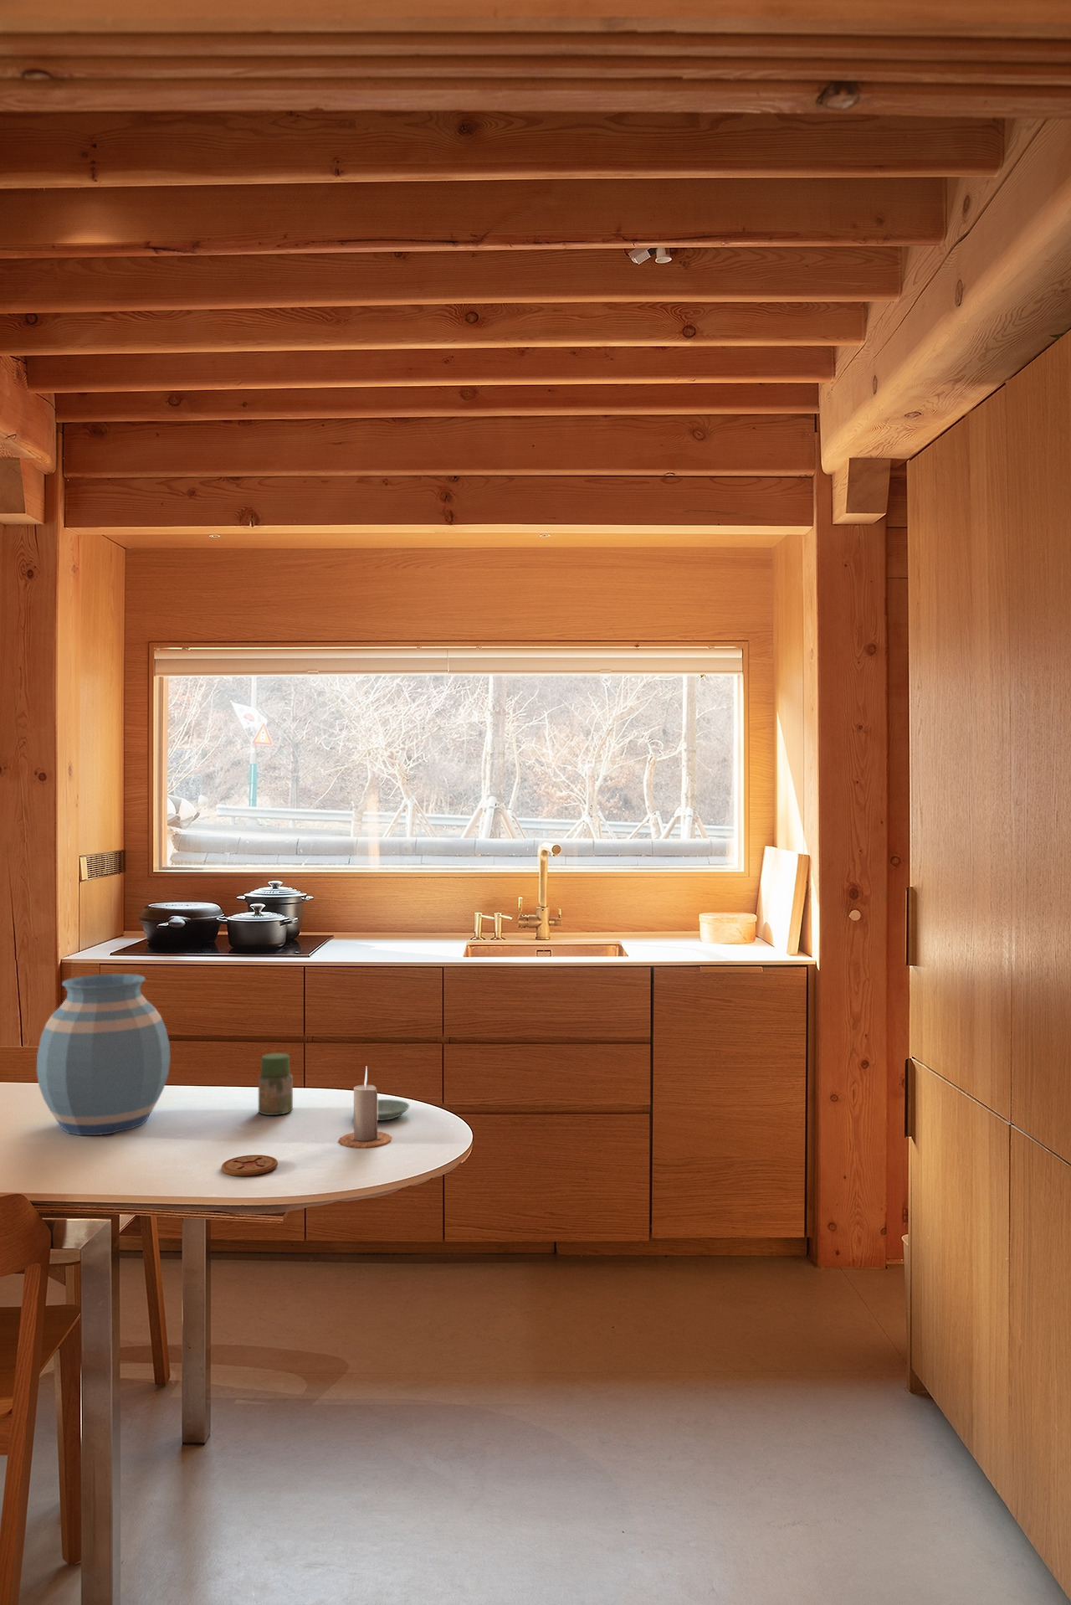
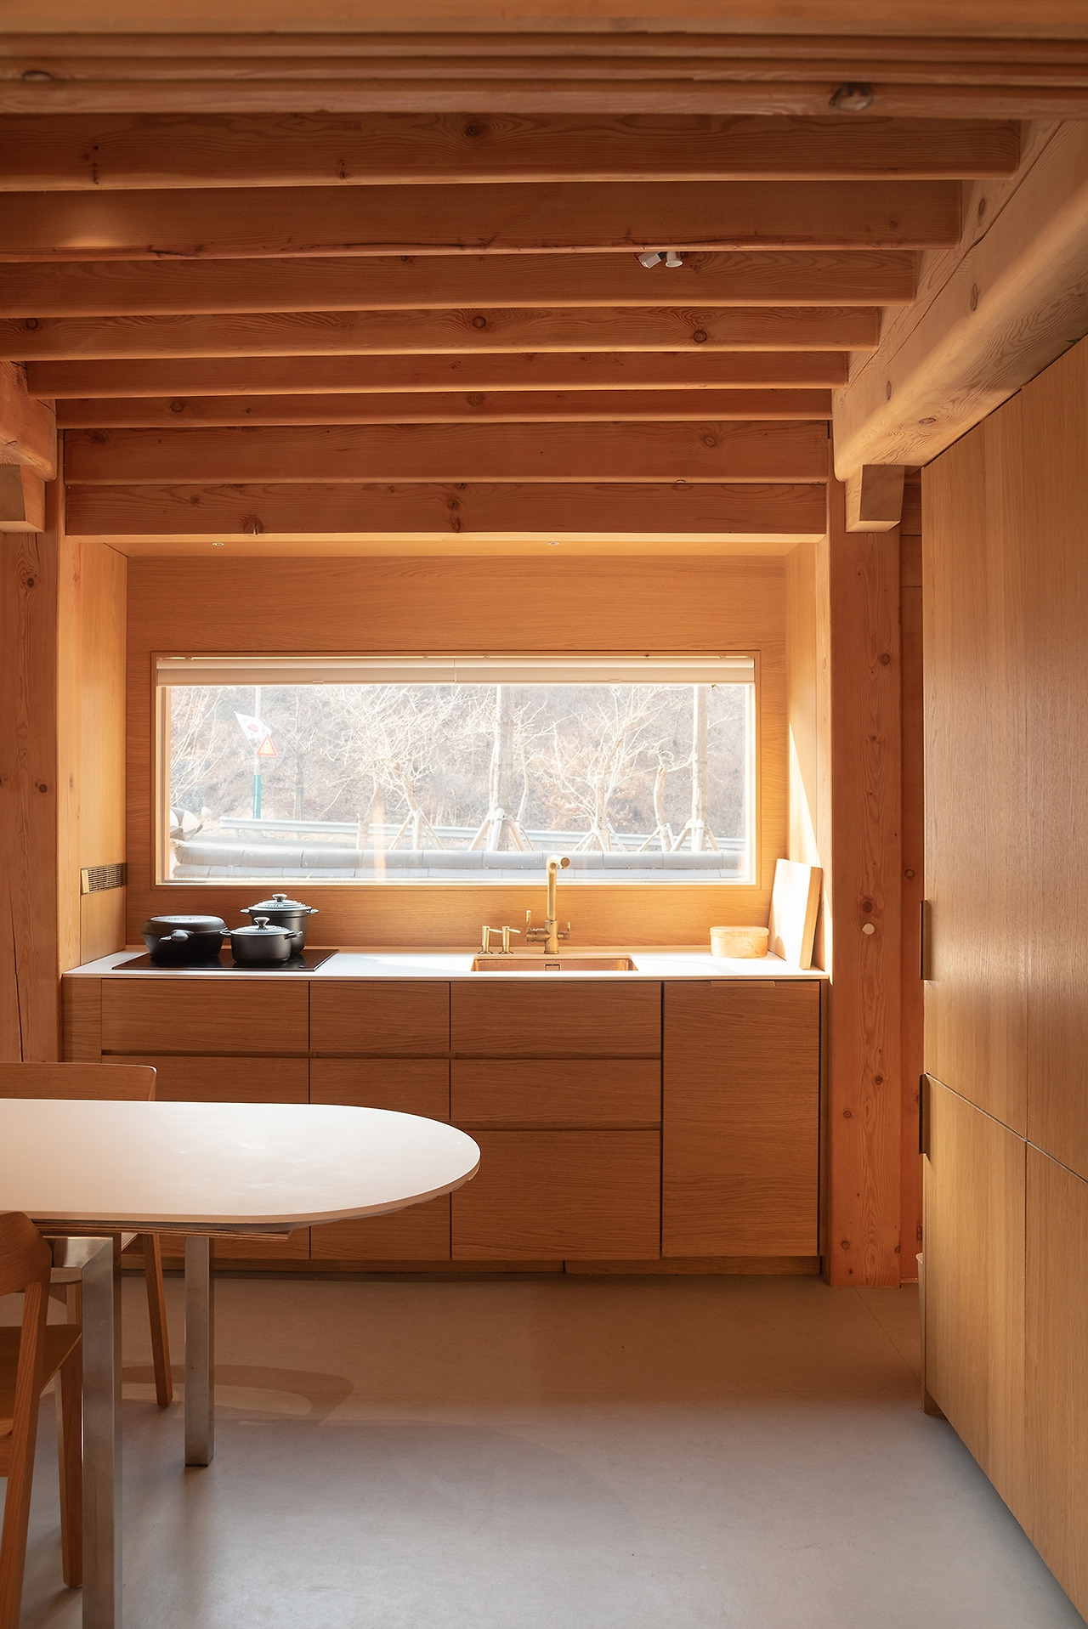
- candle (365, 1103)
- vase (104, 1051)
- saucer (381, 1111)
- coaster (250, 1165)
- jar (275, 1084)
